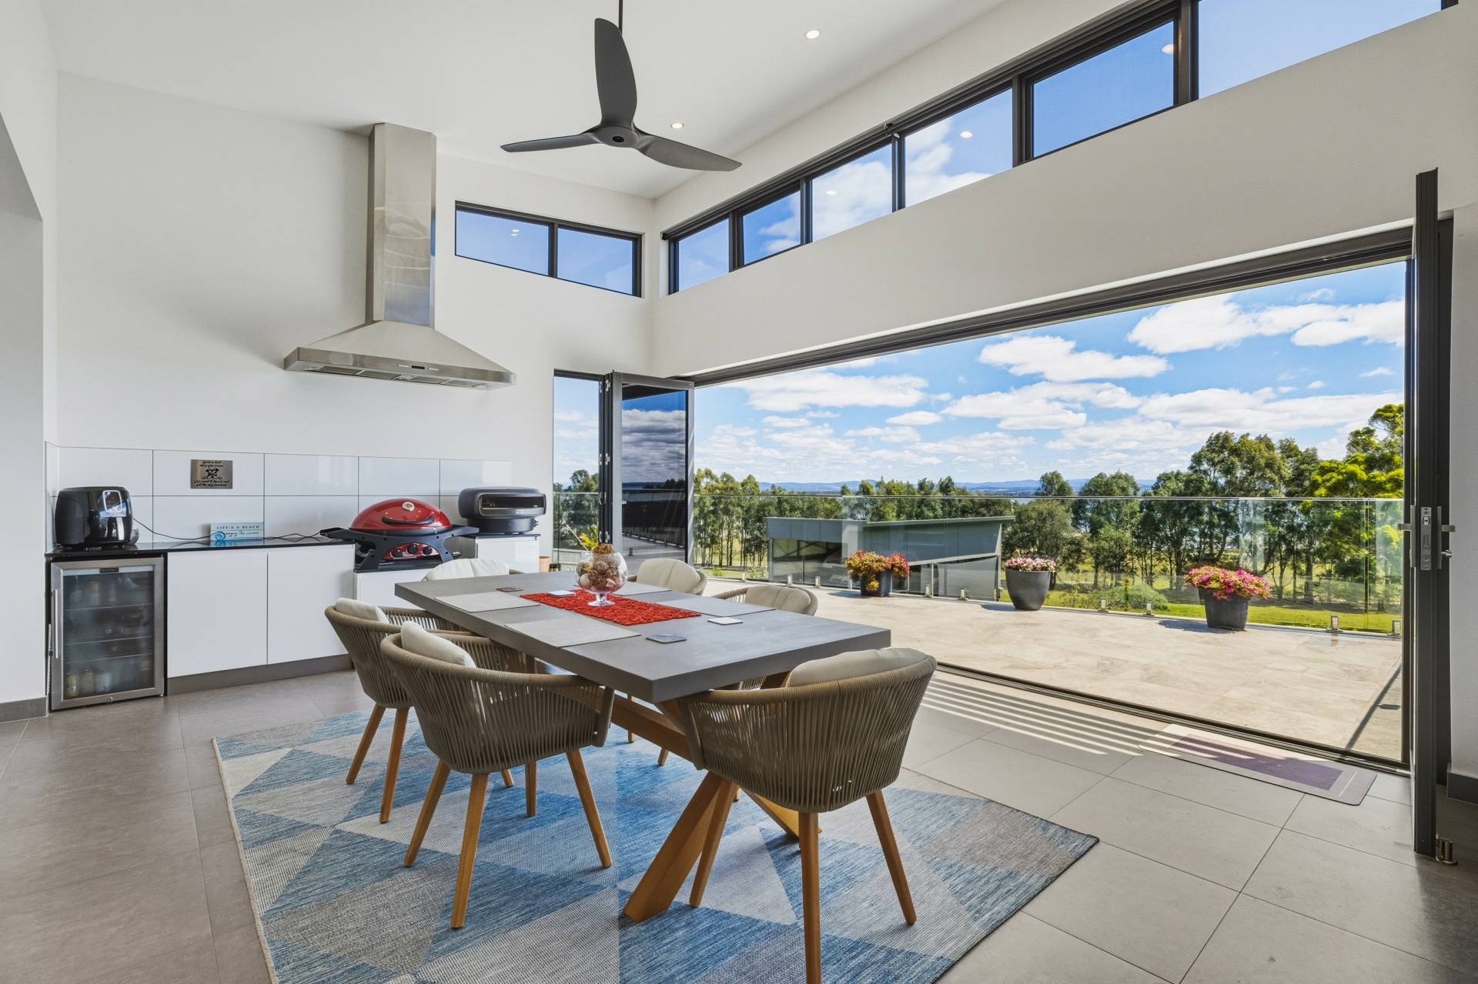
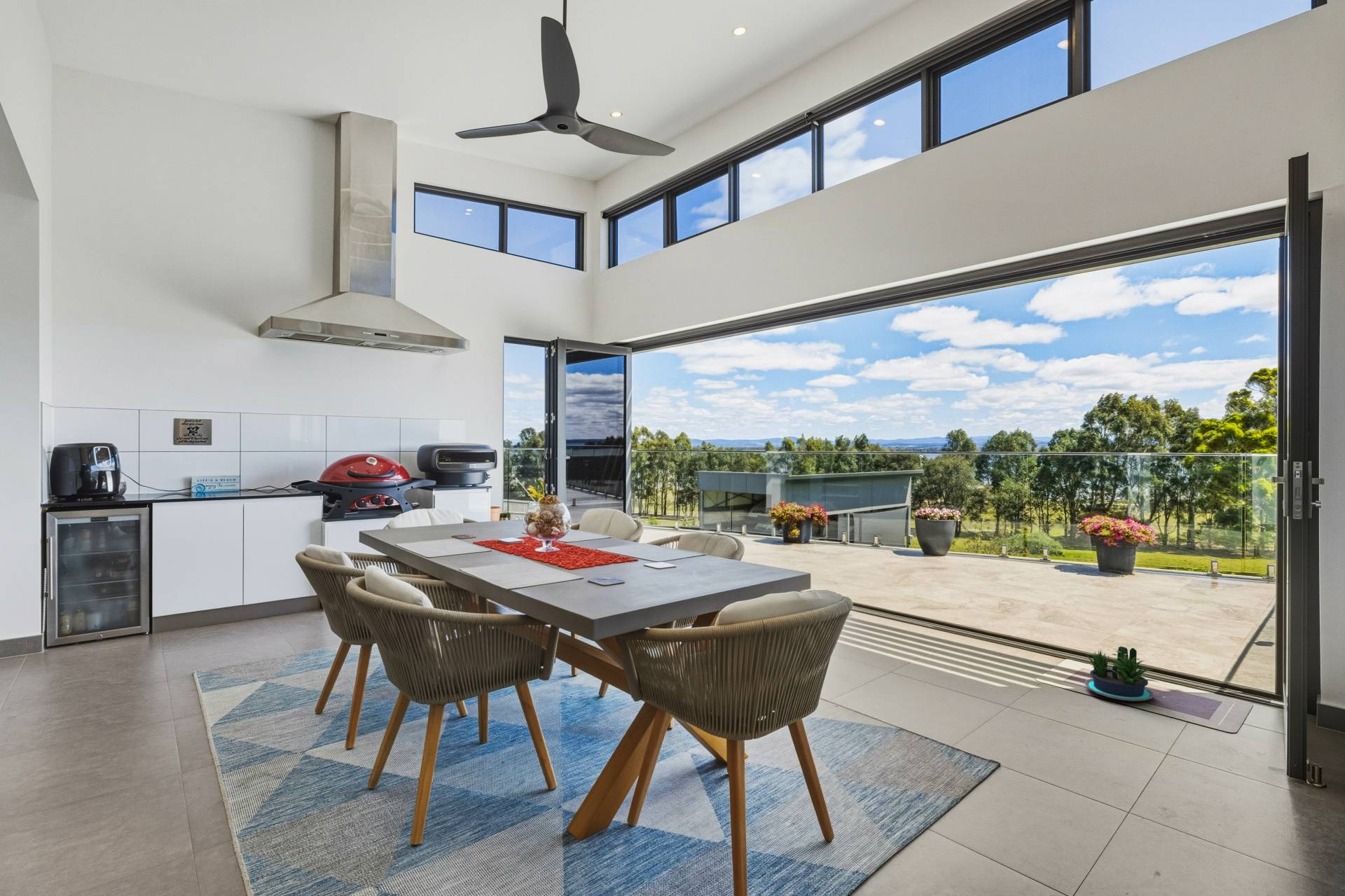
+ potted plant (1122, 672)
